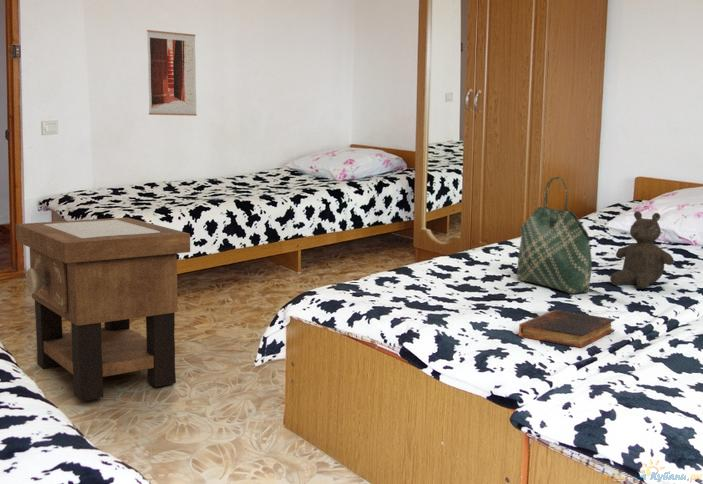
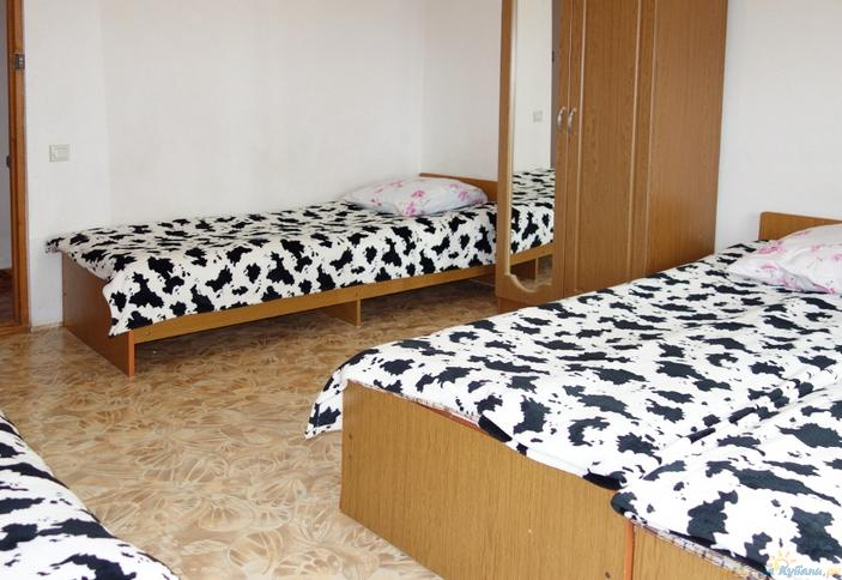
- side table (97, 302)
- teddy bear (639, 248)
- wall art (172, 74)
- book (567, 327)
- tote bag (552, 232)
